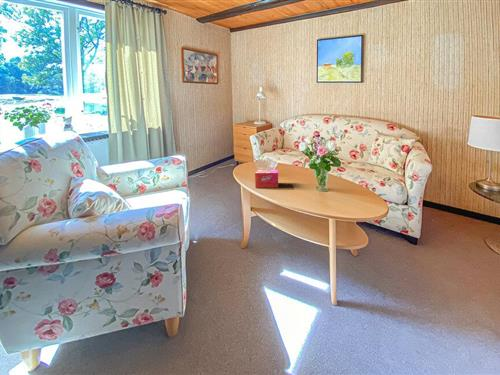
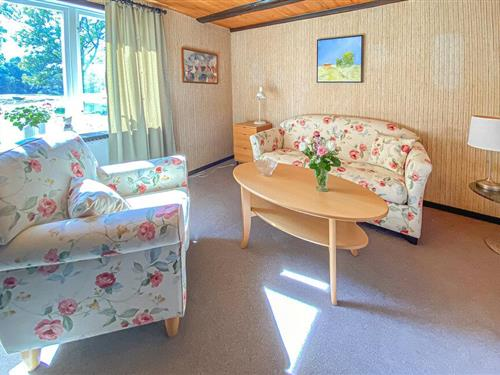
- tissue box (267, 178)
